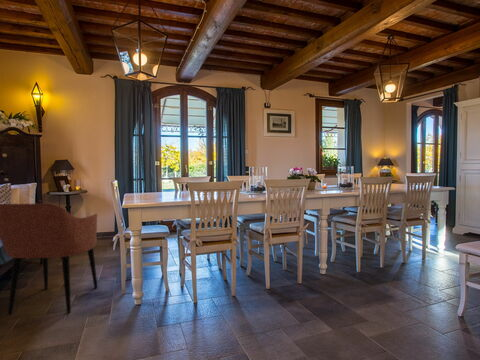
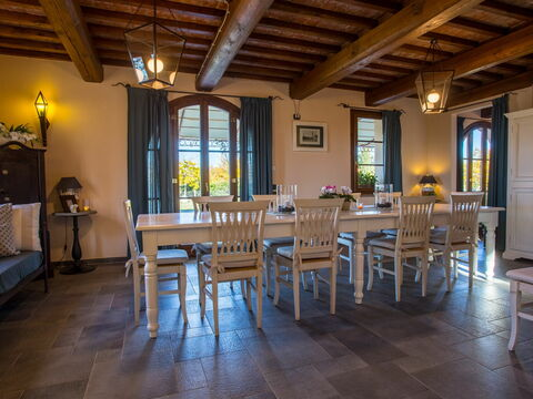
- armchair (51, 250)
